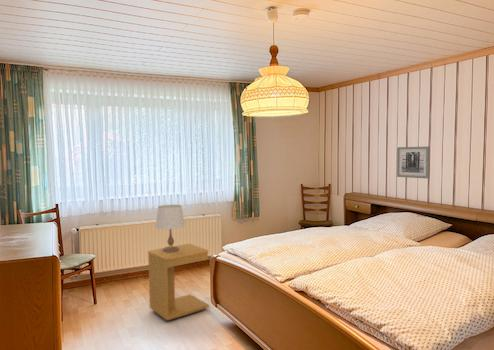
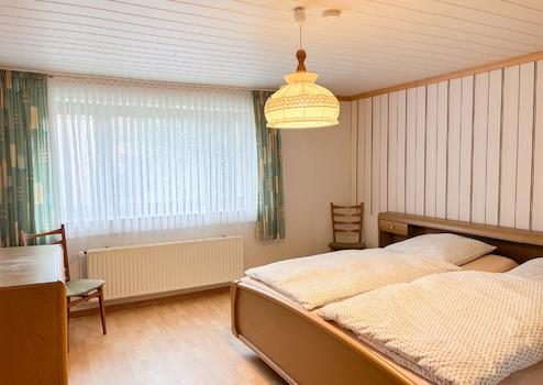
- side table (173, 280)
- table lamp (170, 228)
- wall art (412, 162)
